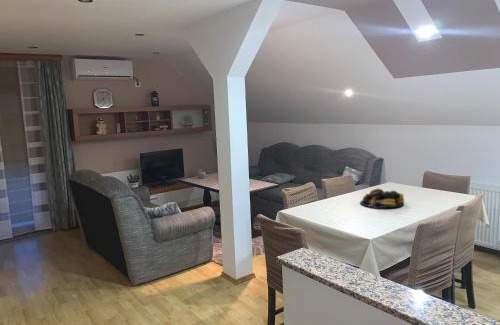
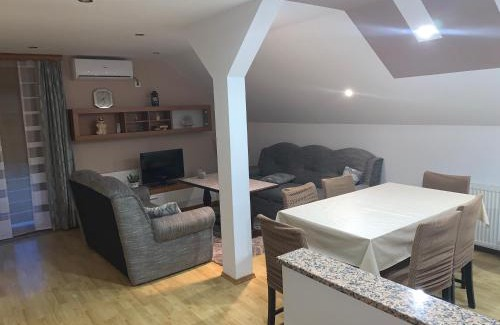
- fruit bowl (381, 195)
